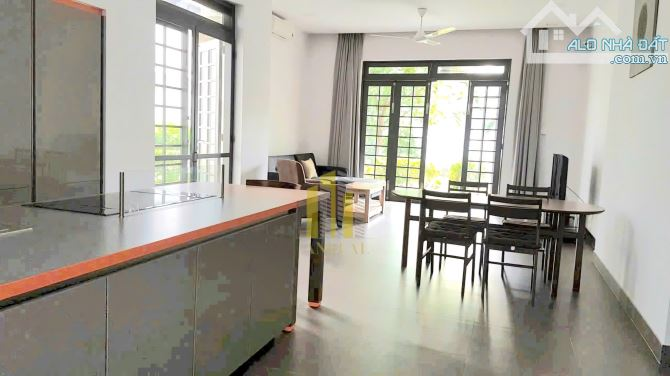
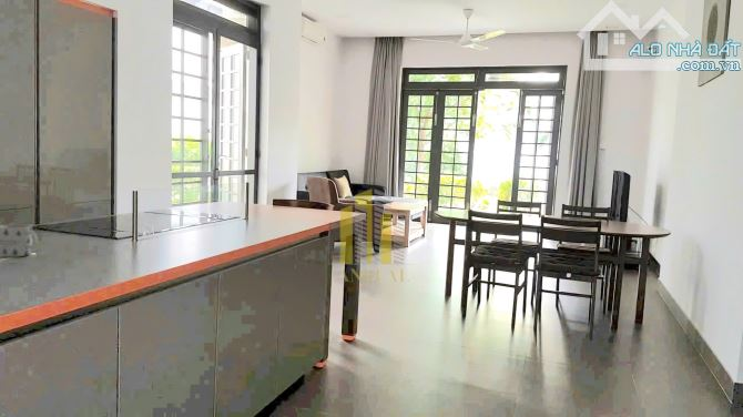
+ mug (20, 241)
